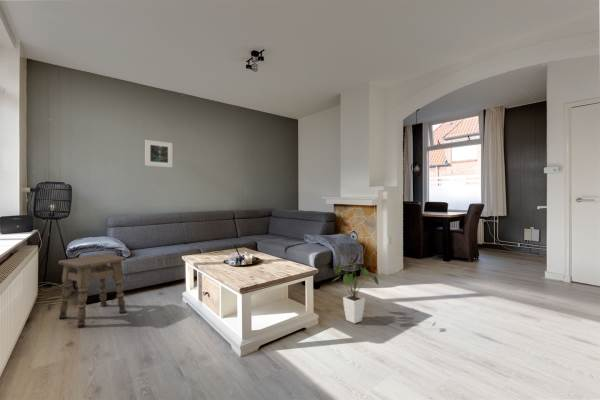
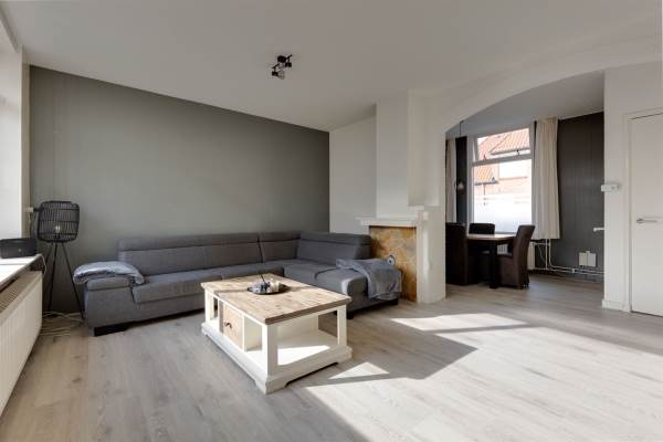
- house plant (357, 291)
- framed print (159, 154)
- side table (88, 285)
